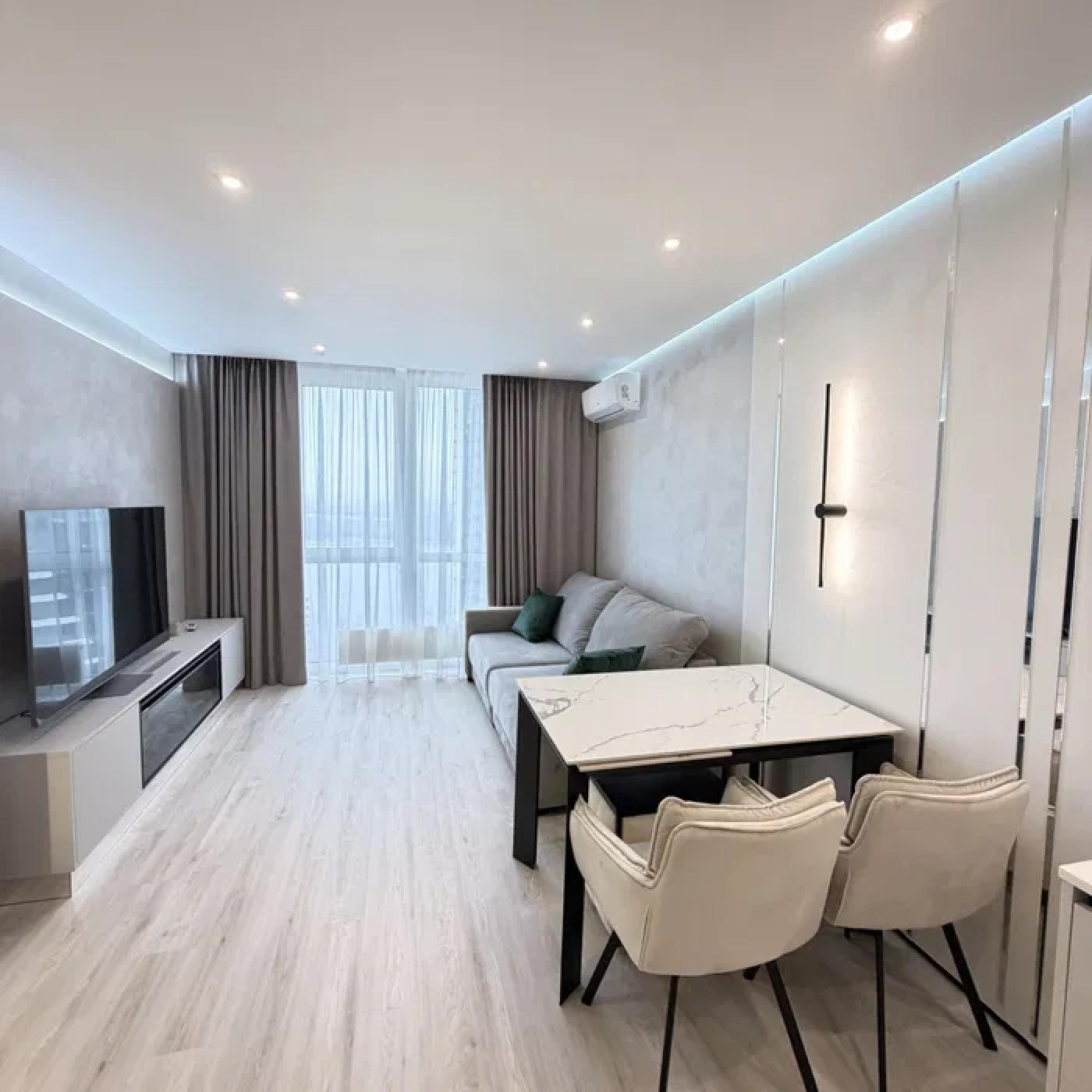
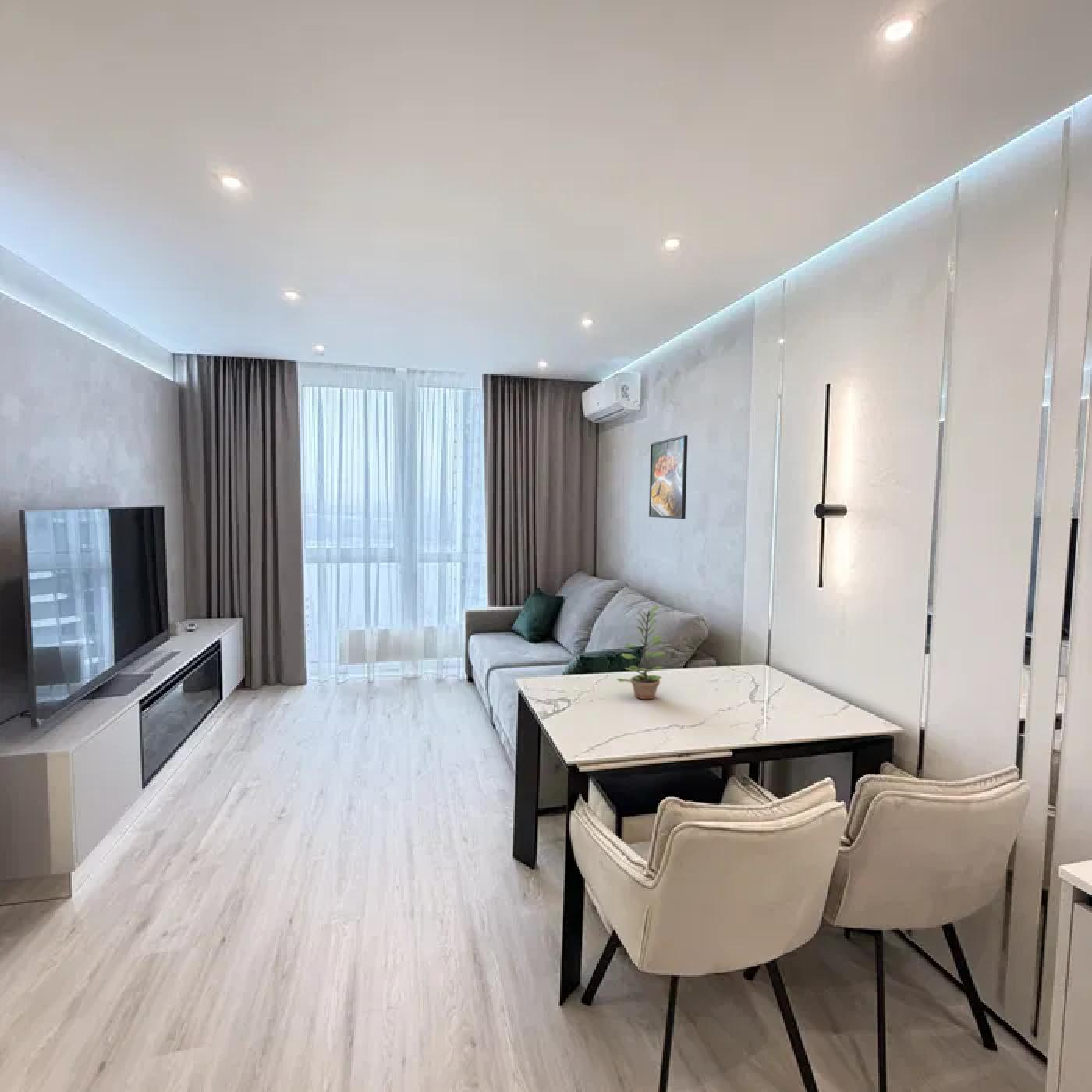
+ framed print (666, 479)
+ plant (641, 651)
